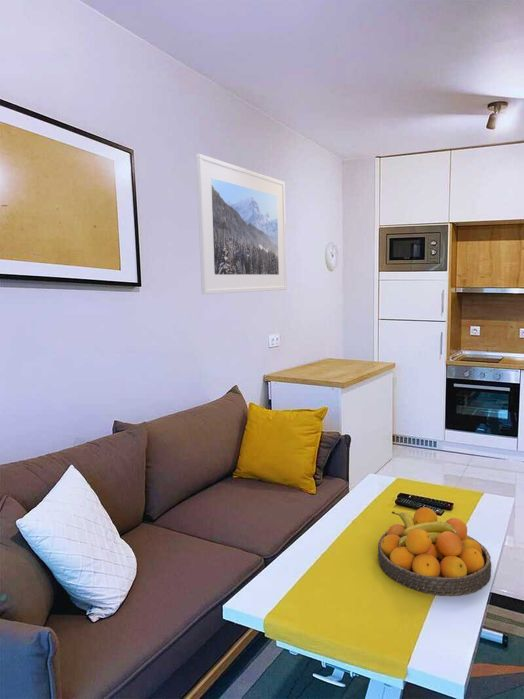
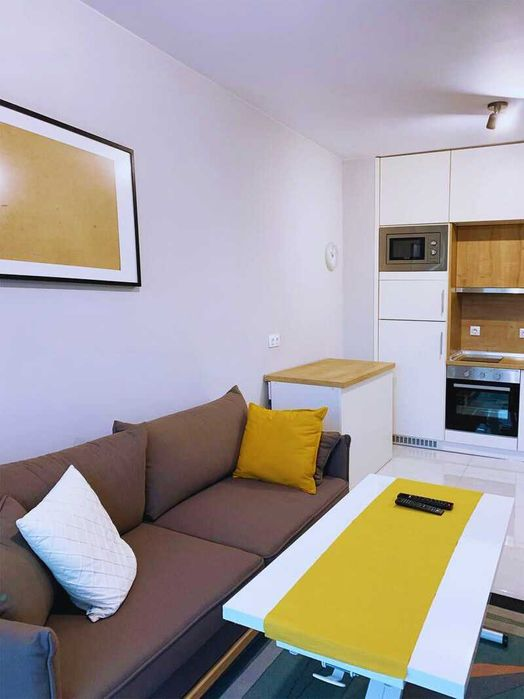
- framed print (247, 231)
- fruit bowl (432, 542)
